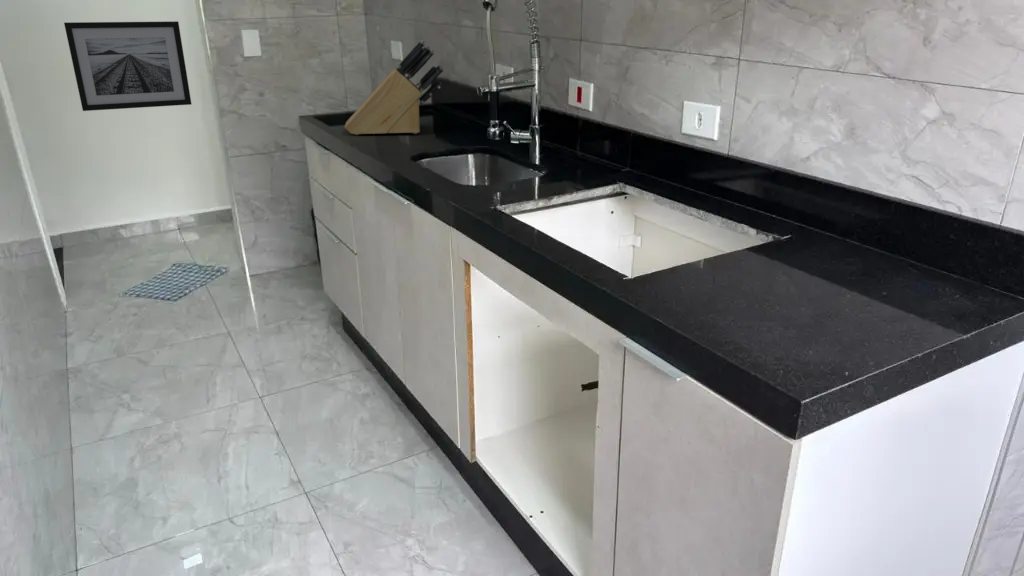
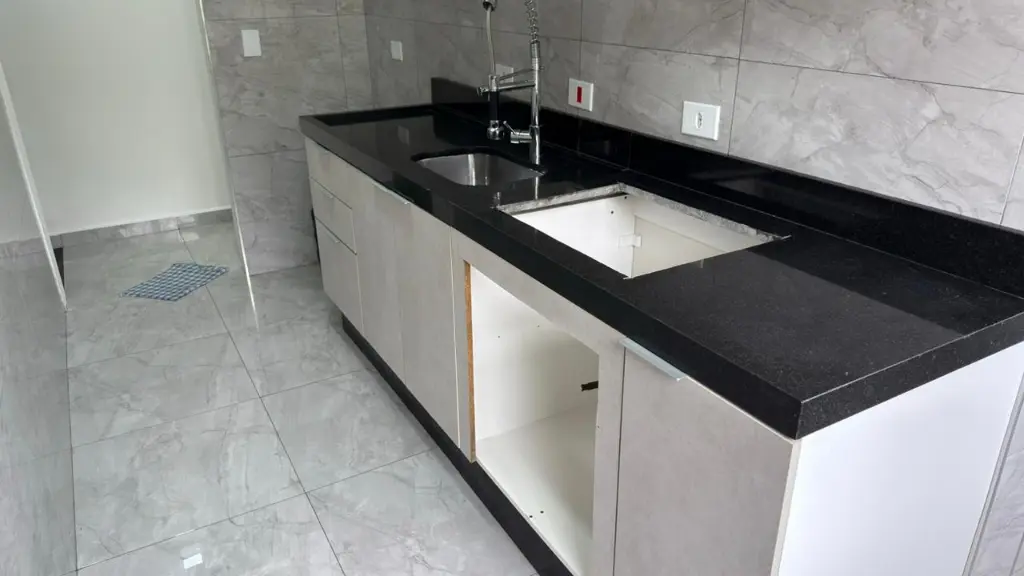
- knife block (393, 87)
- wall art (130, 65)
